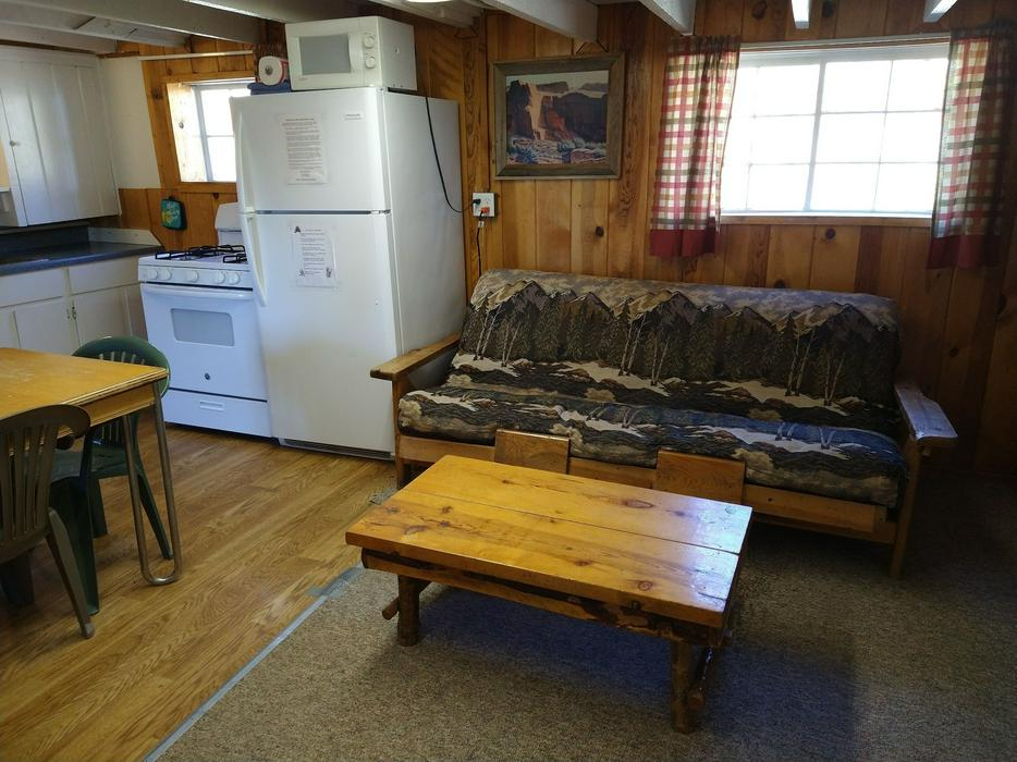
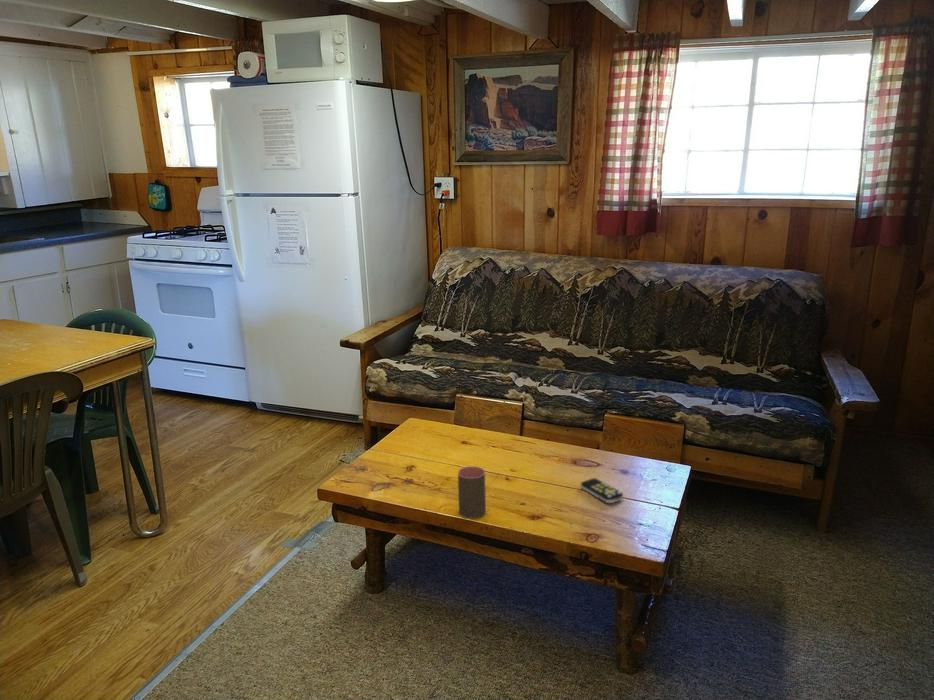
+ cup (471, 492)
+ remote control (601, 490)
